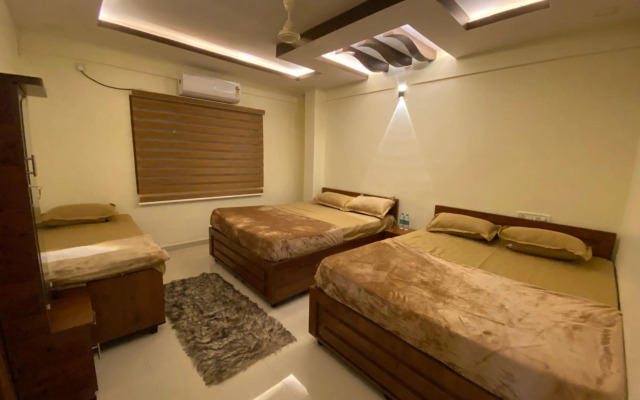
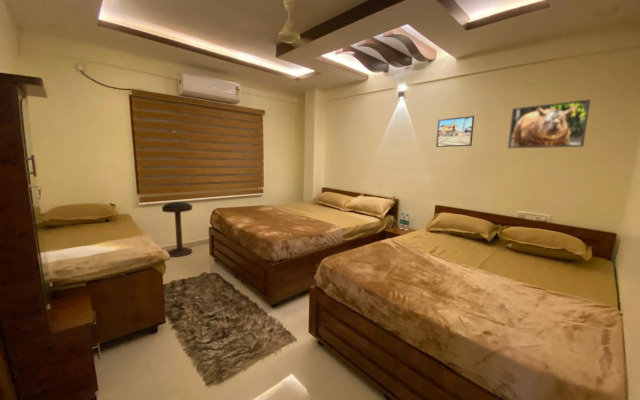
+ bar stool (178, 228)
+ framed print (454, 132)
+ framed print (545, 126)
